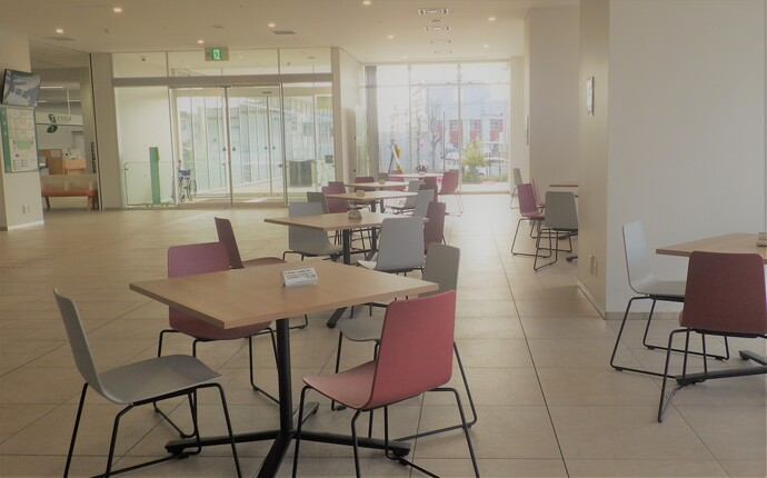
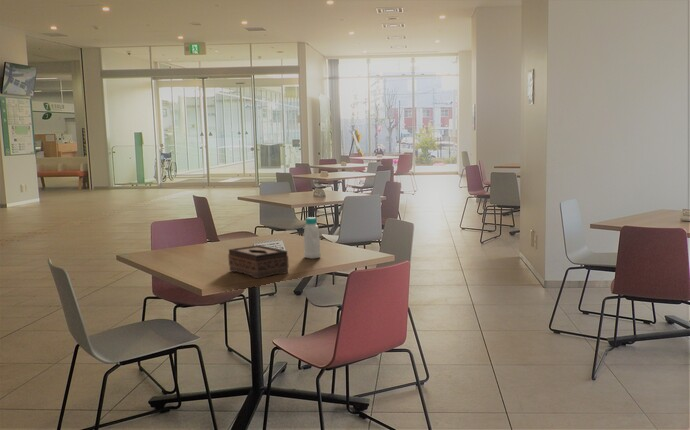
+ tissue box (257, 260)
+ bottle (311, 237)
